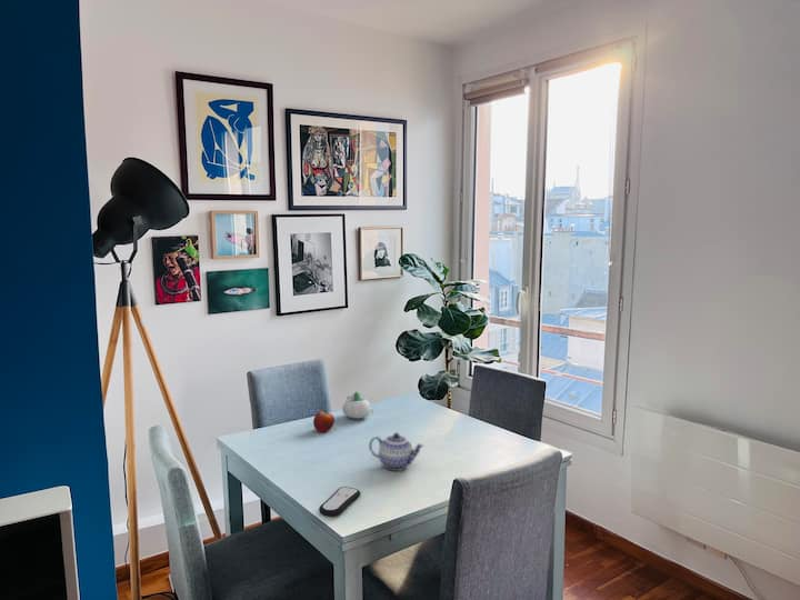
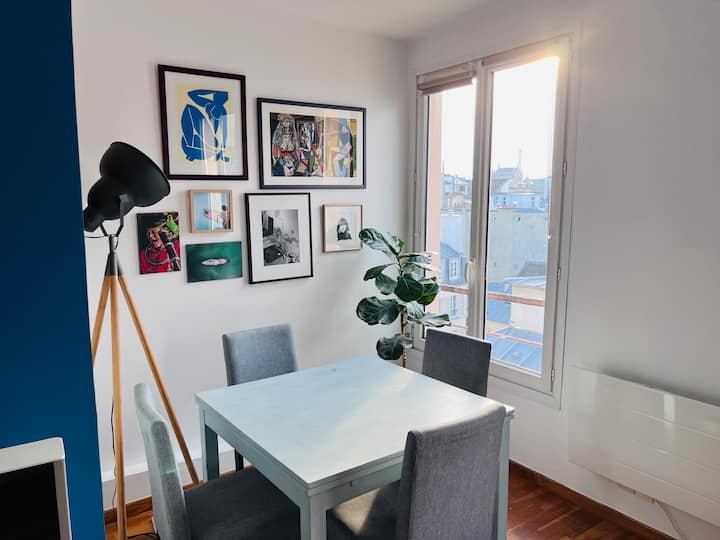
- fruit (323, 421)
- succulent planter (356, 404)
- remote control (339, 501)
- teapot (396, 449)
